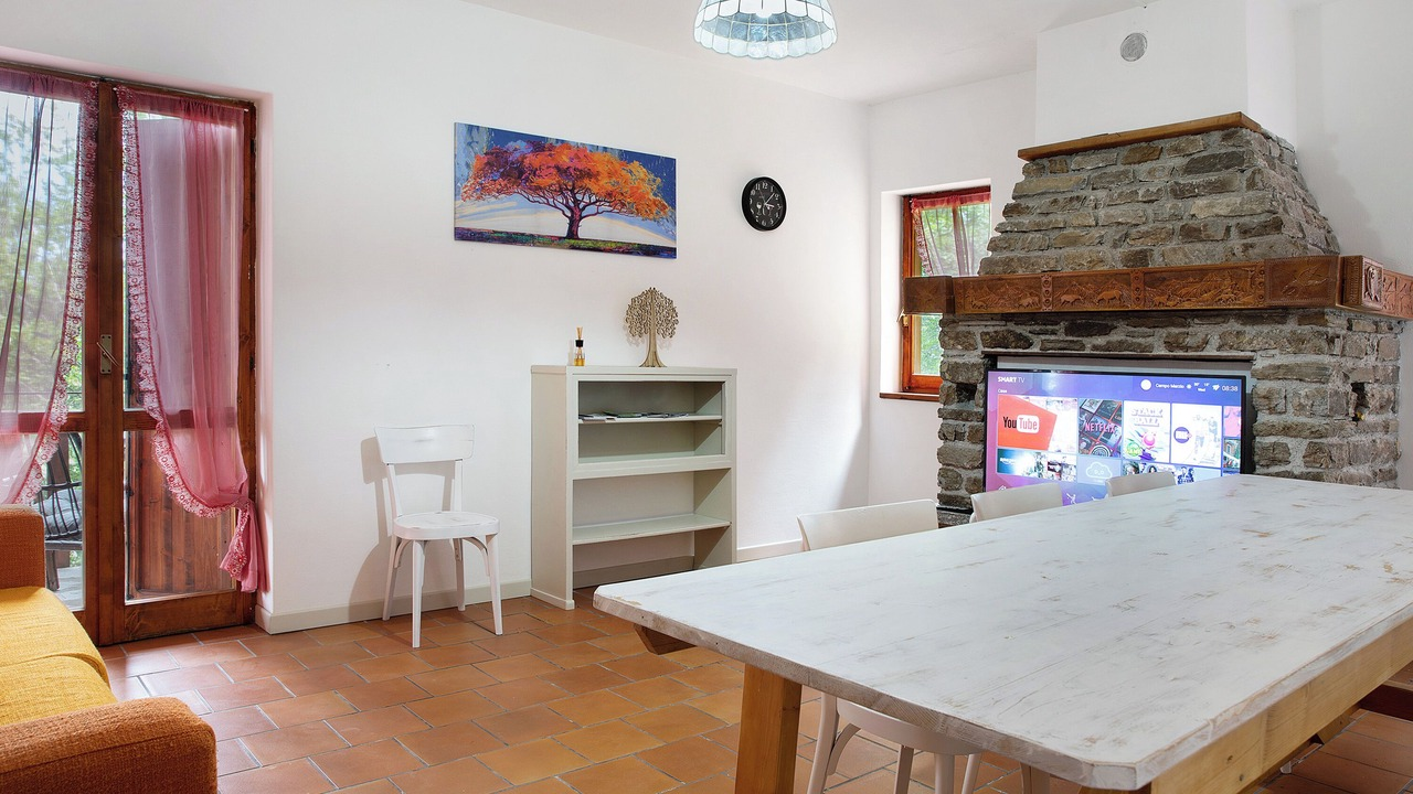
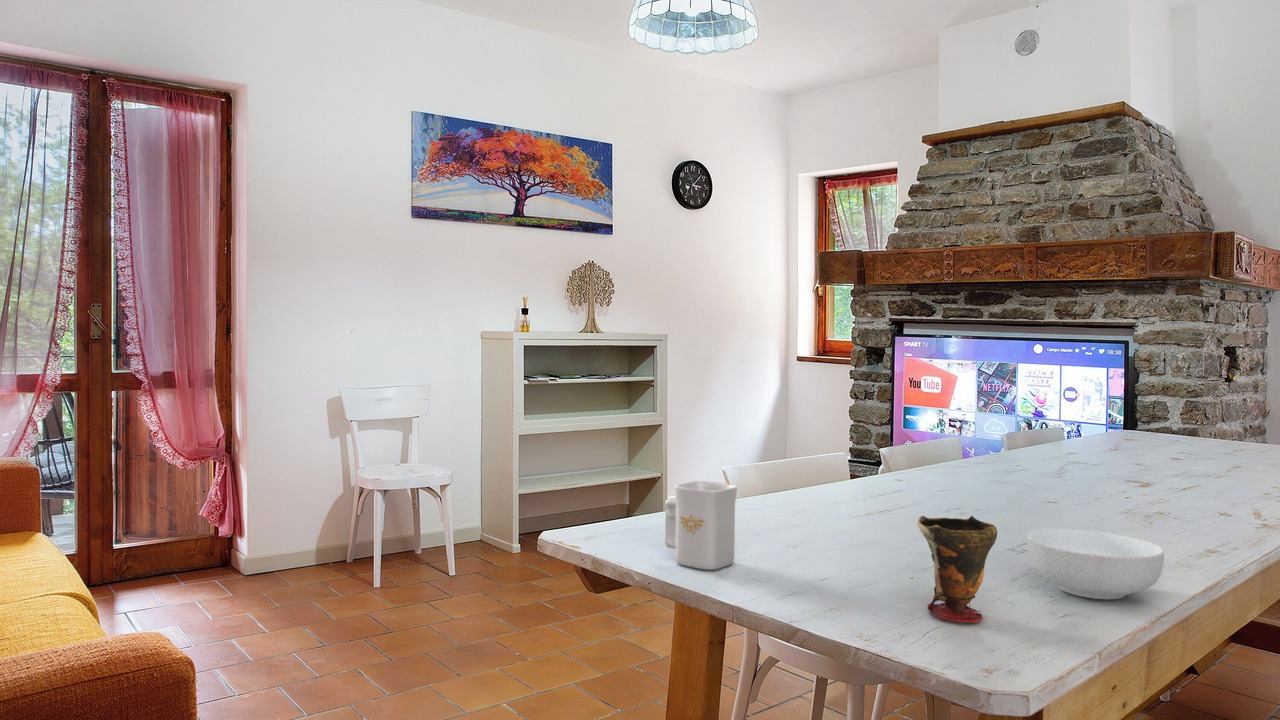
+ mug (696, 522)
+ cereal bowl (1093, 566)
+ cup (954, 566)
